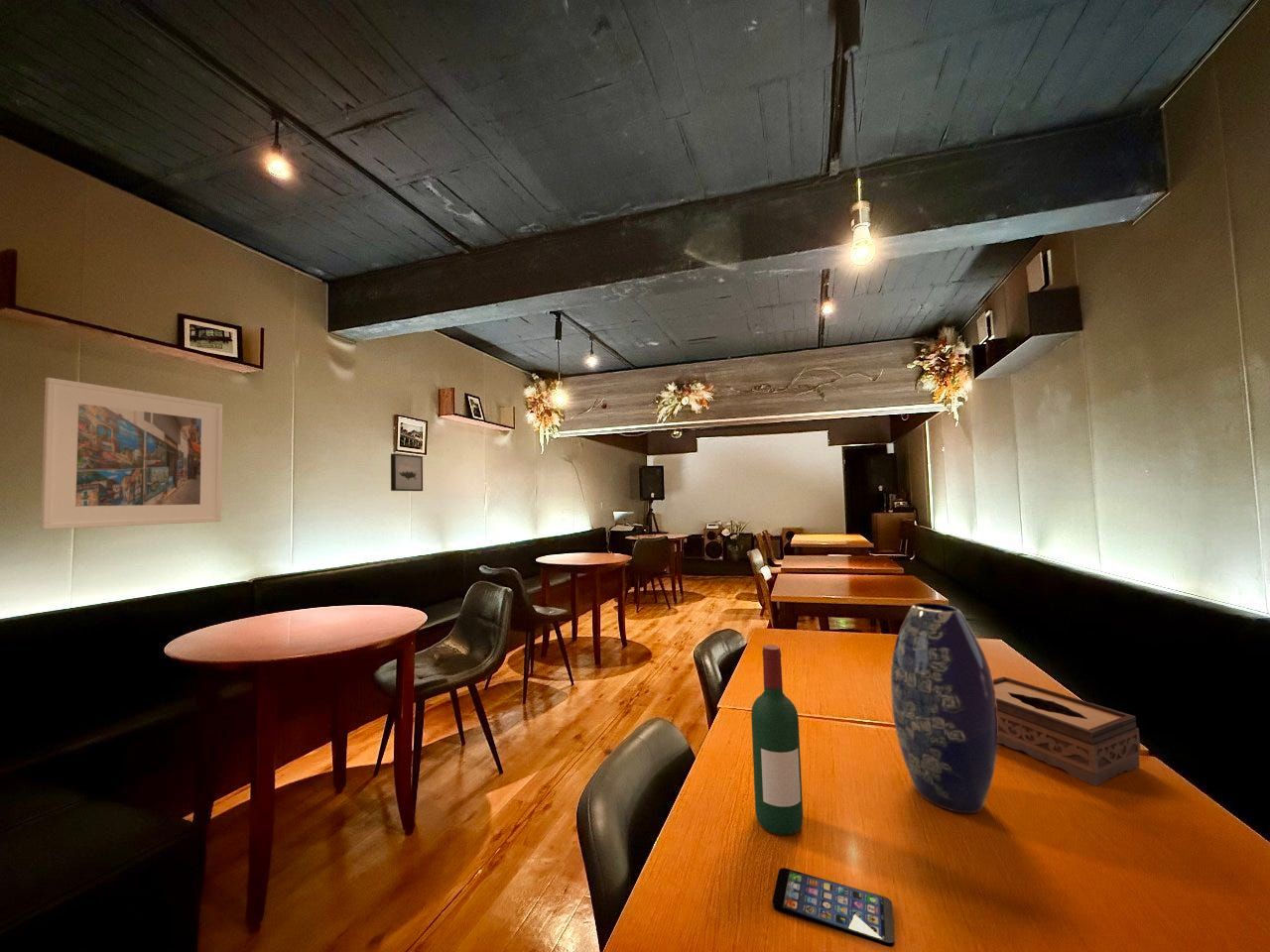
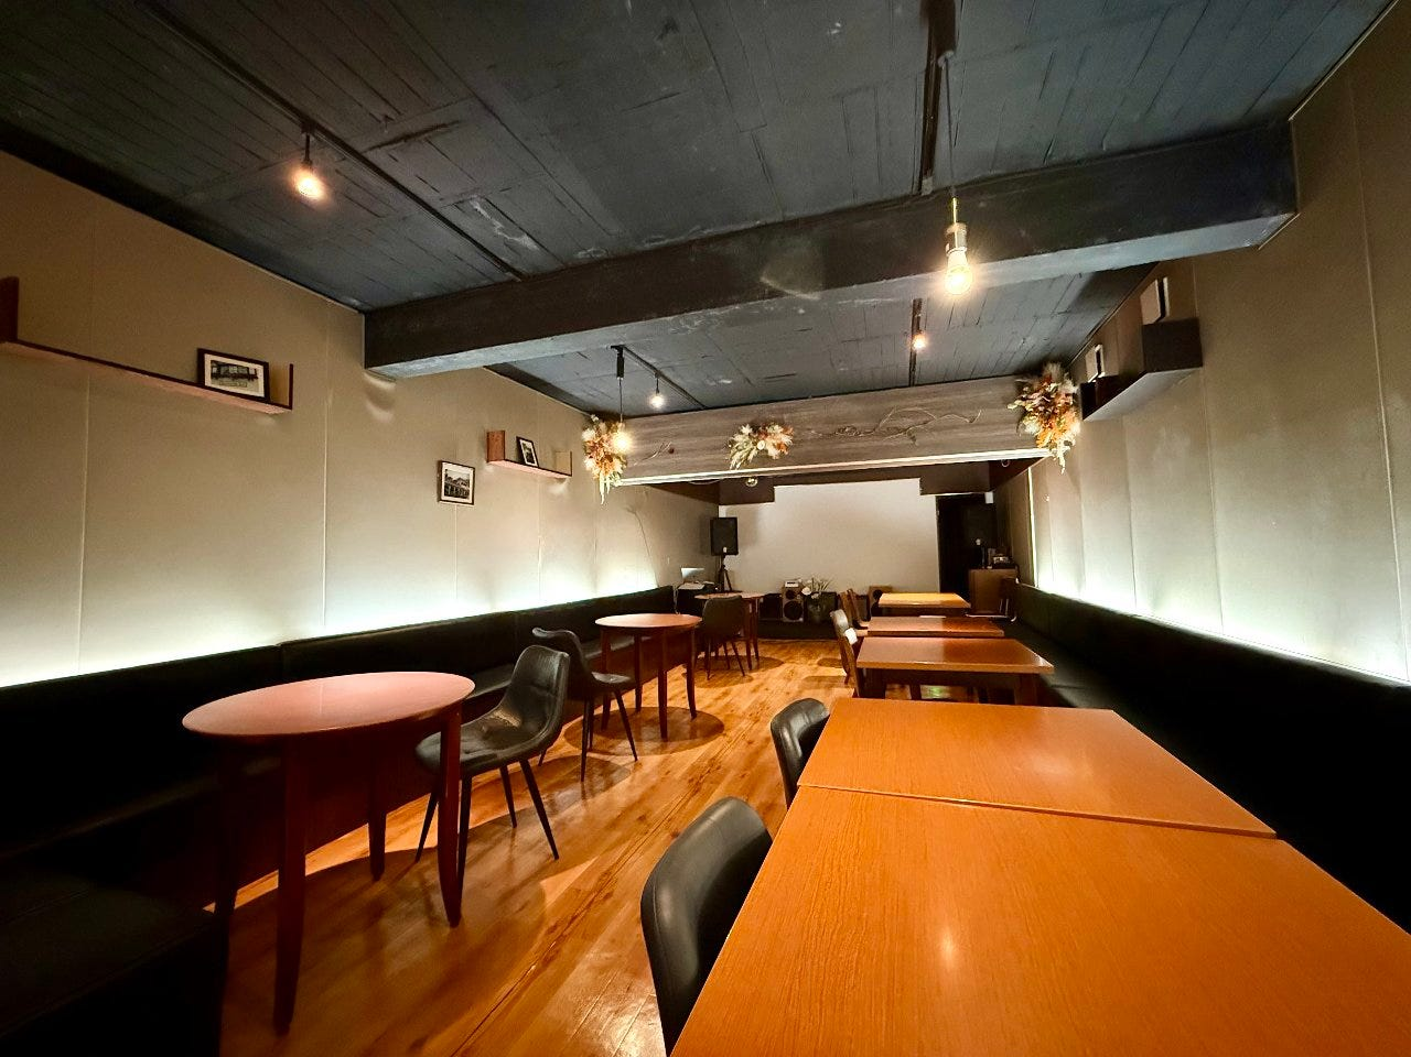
- smartphone (831, 903)
- wine bottle (775, 733)
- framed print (144, 458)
- tissue box (1043, 724)
- wall art (407, 472)
- vase (941, 700)
